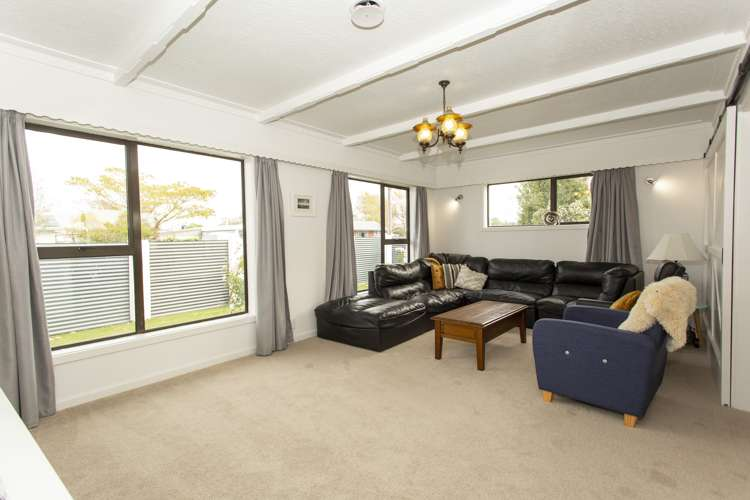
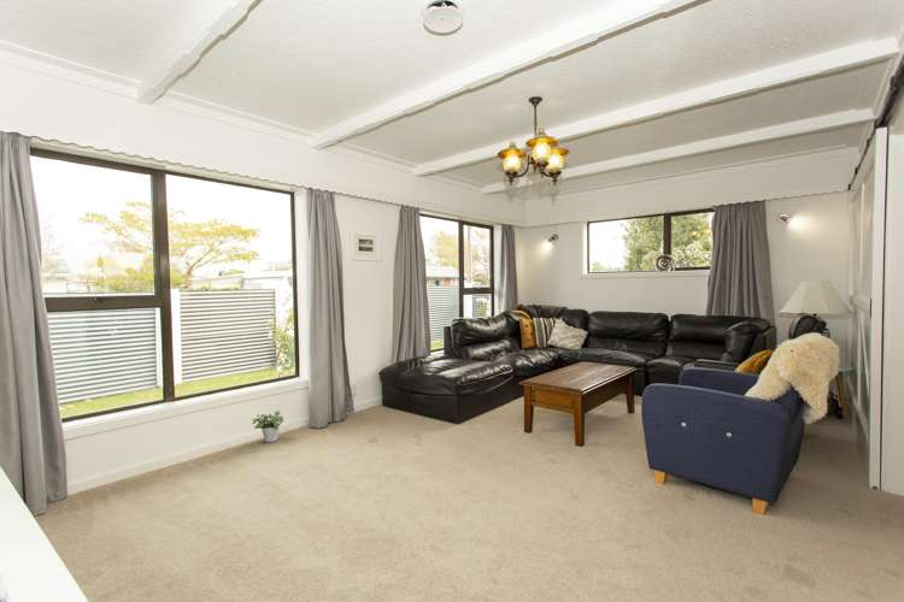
+ potted plant (269, 426)
